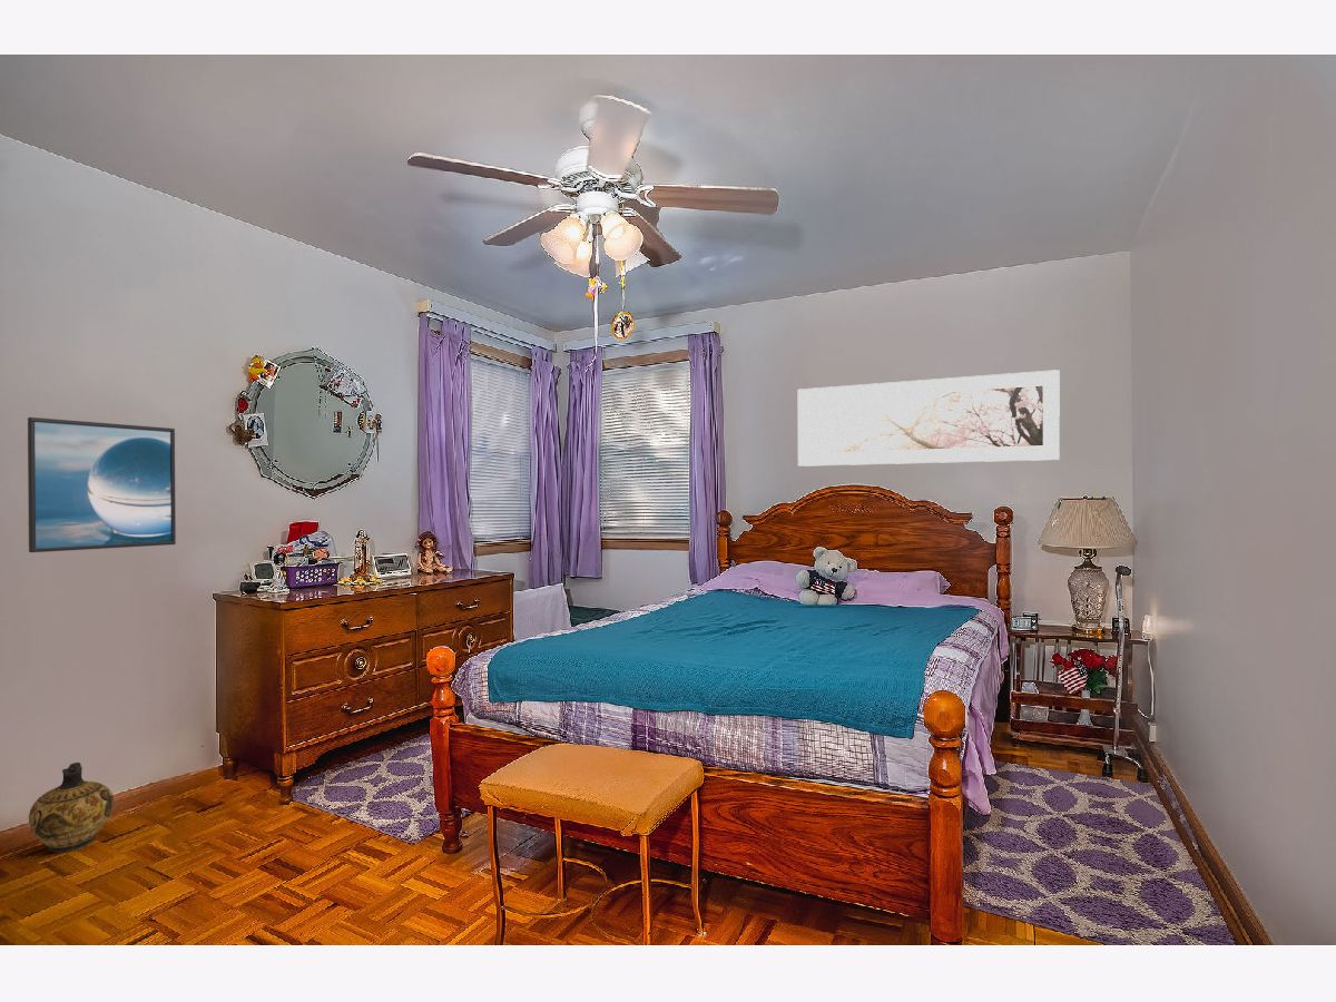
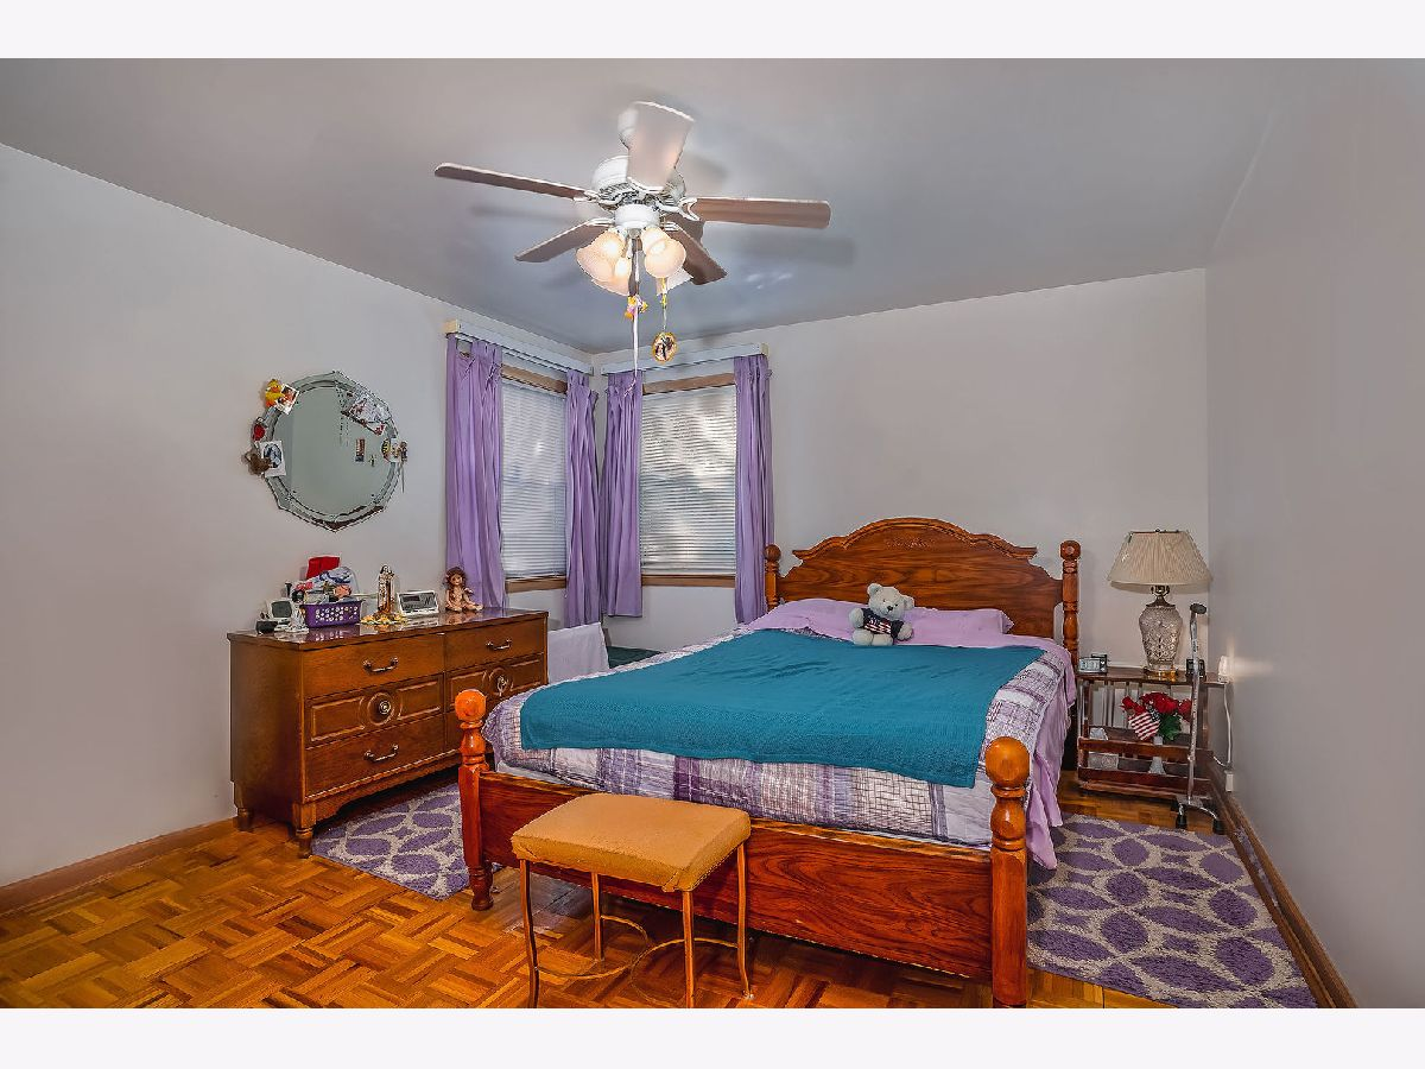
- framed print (918, 421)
- ceramic jug (71, 804)
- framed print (107, 485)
